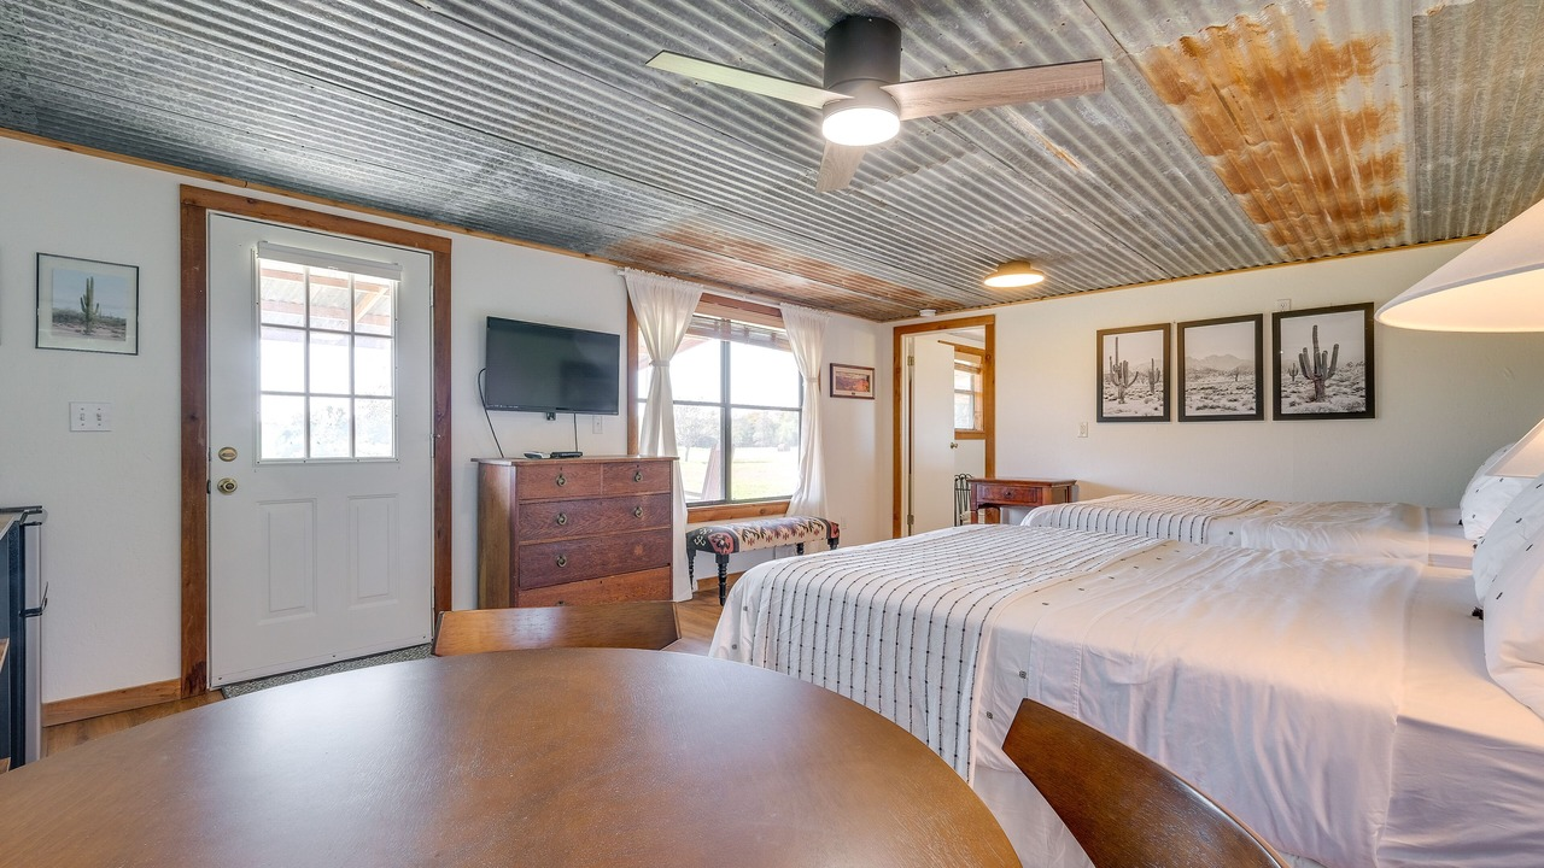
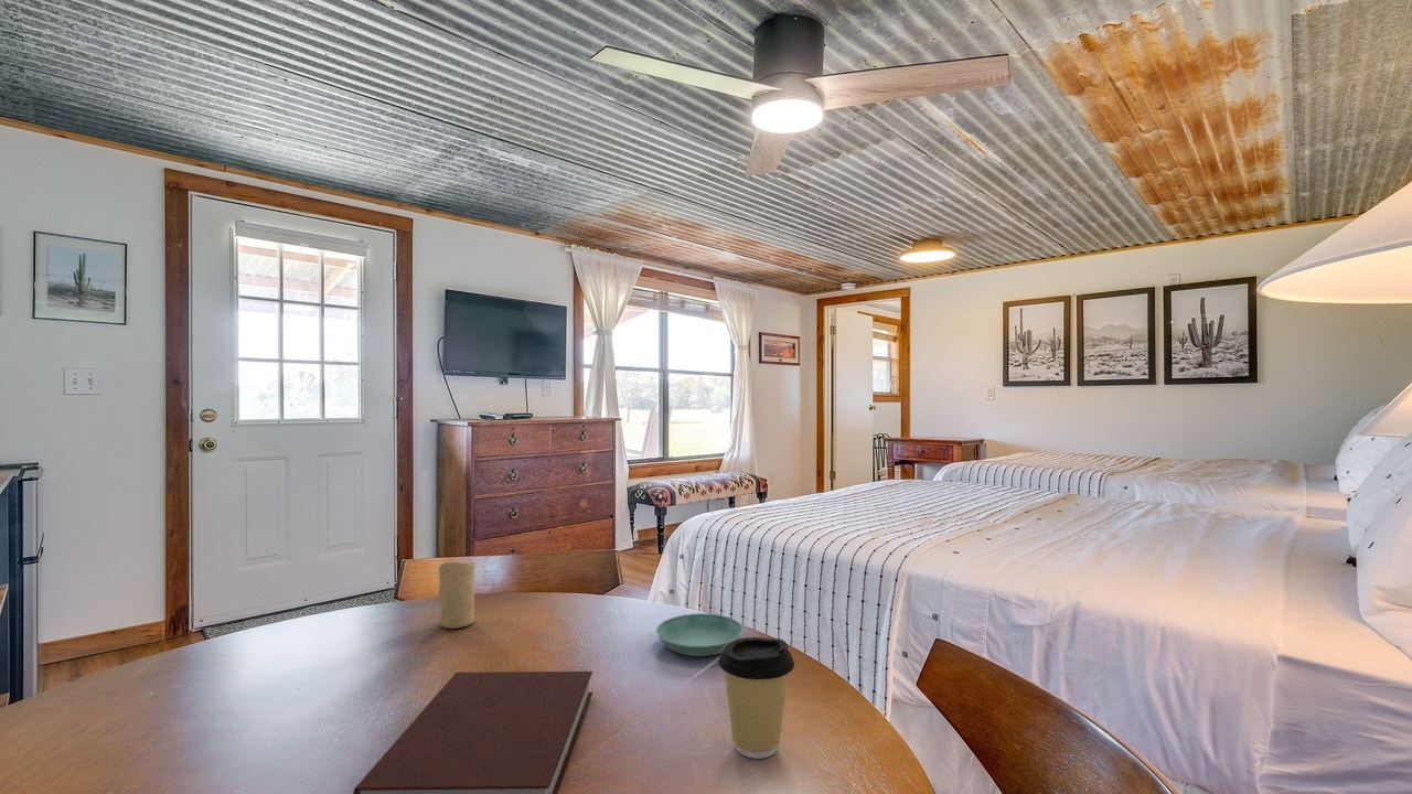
+ notebook (493, 732)
+ coffee cup (756, 695)
+ saucer (699, 635)
+ candle (458, 590)
